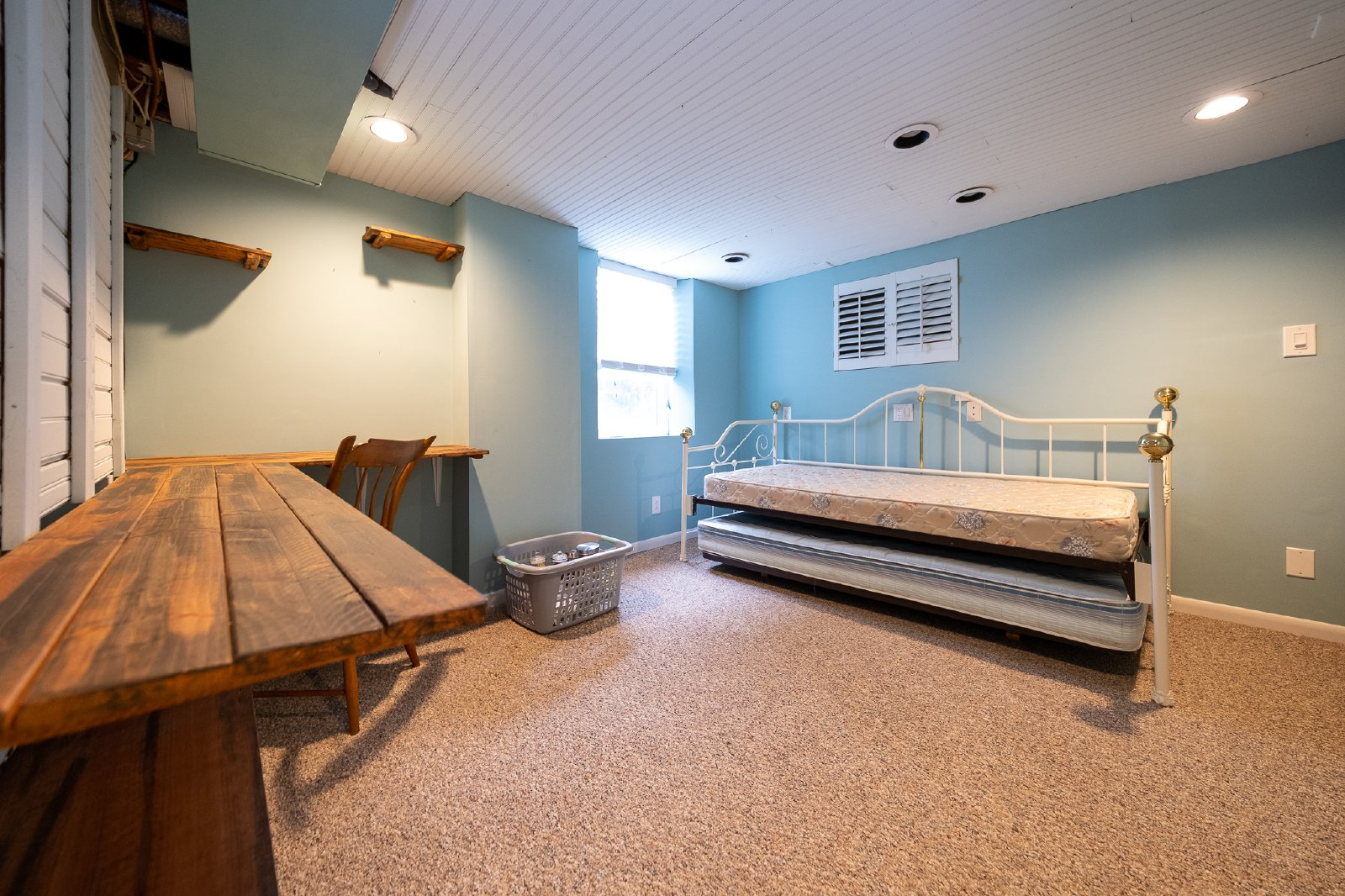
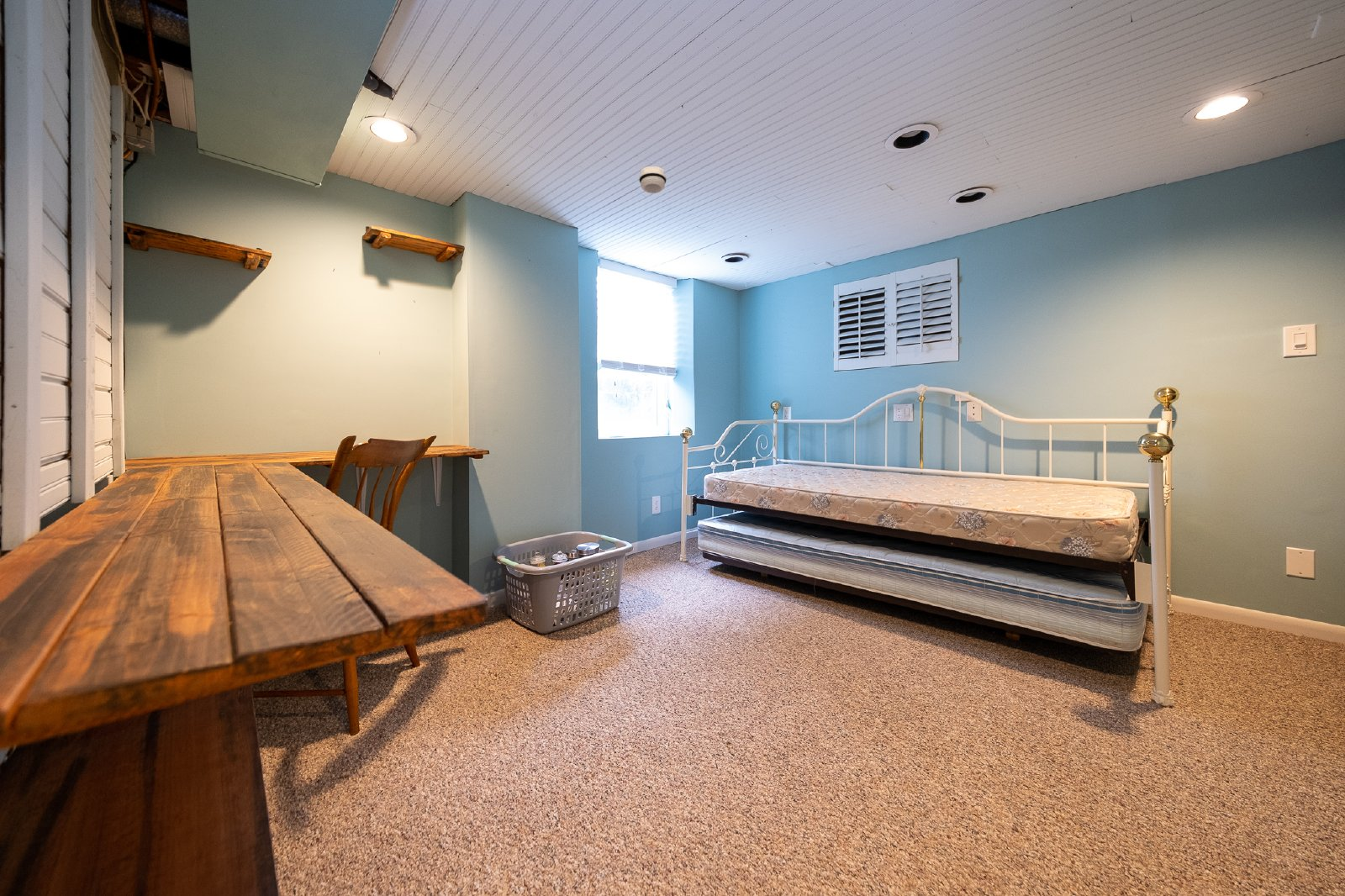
+ smoke detector (652, 180)
